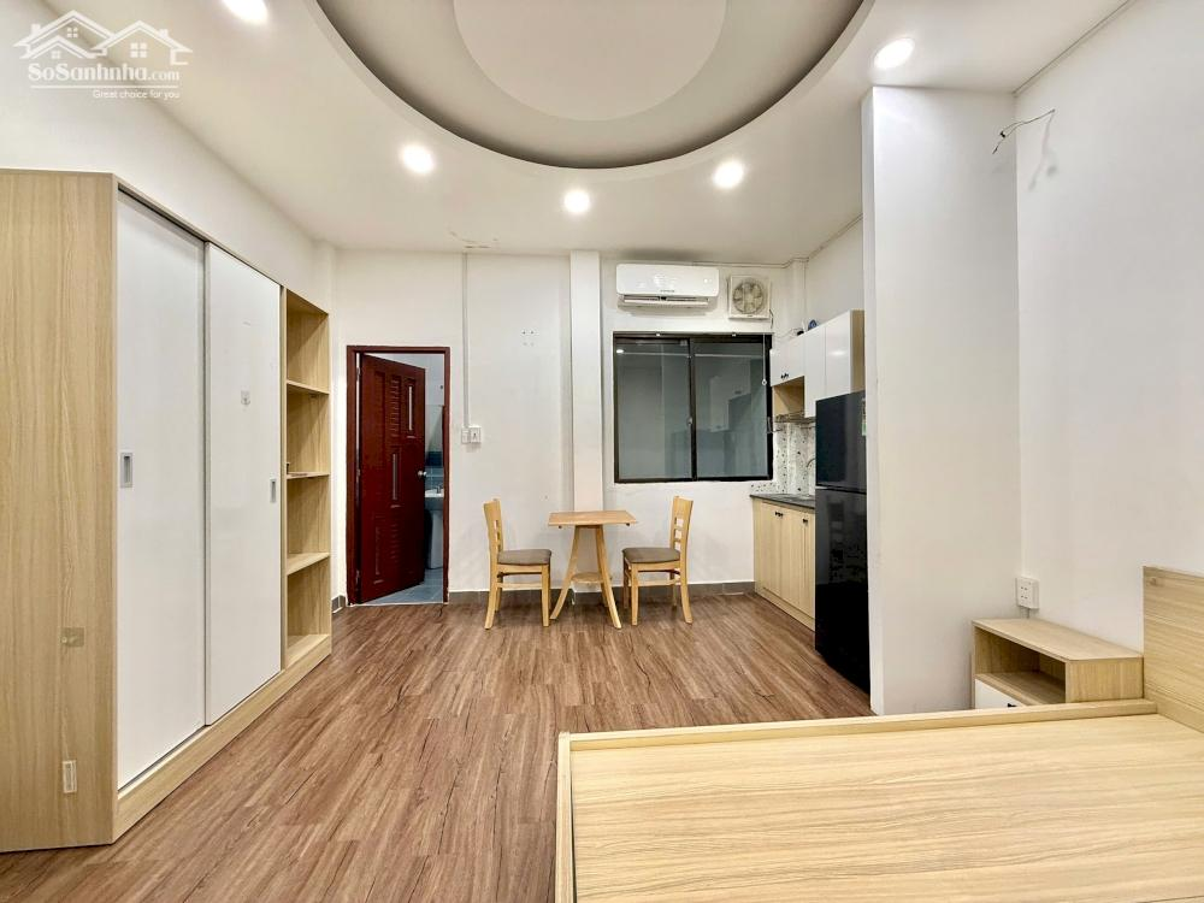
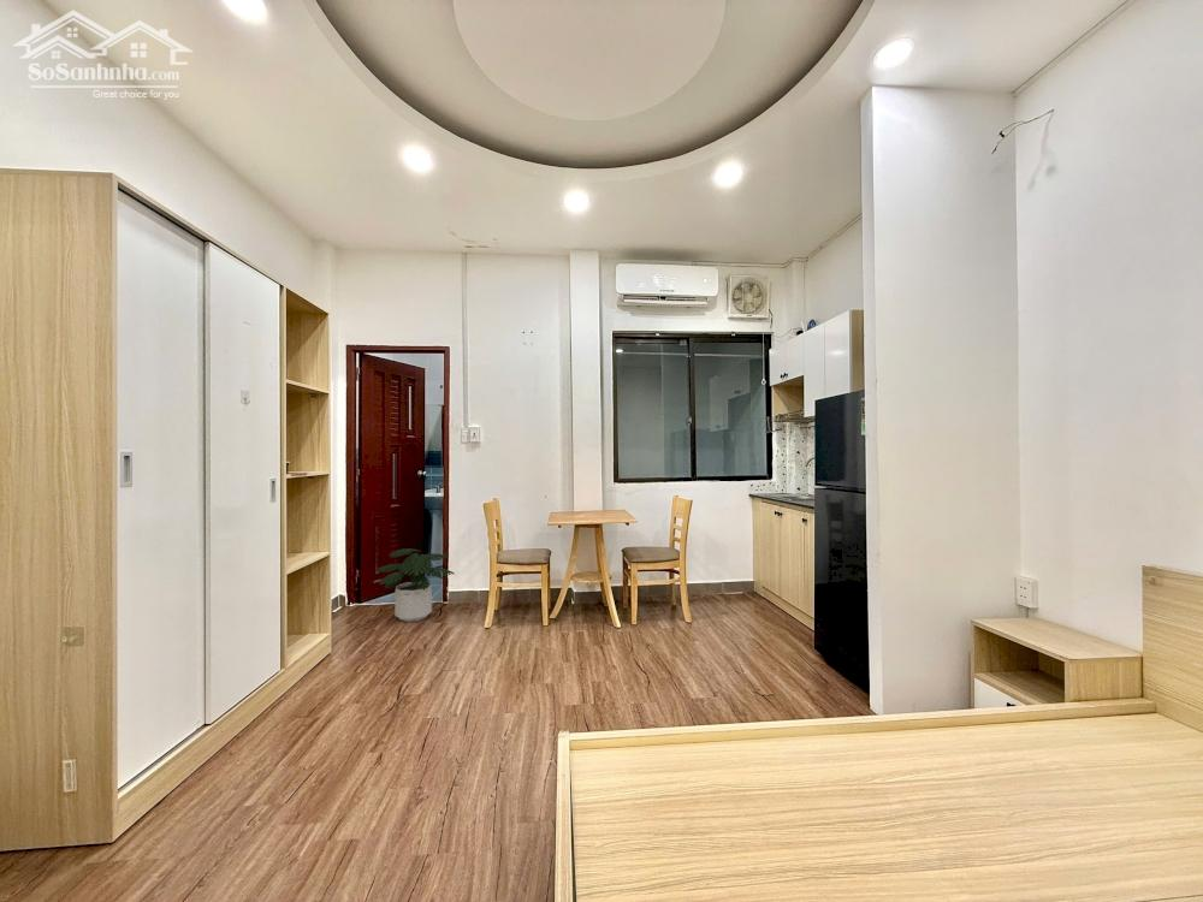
+ potted plant (415, 584)
